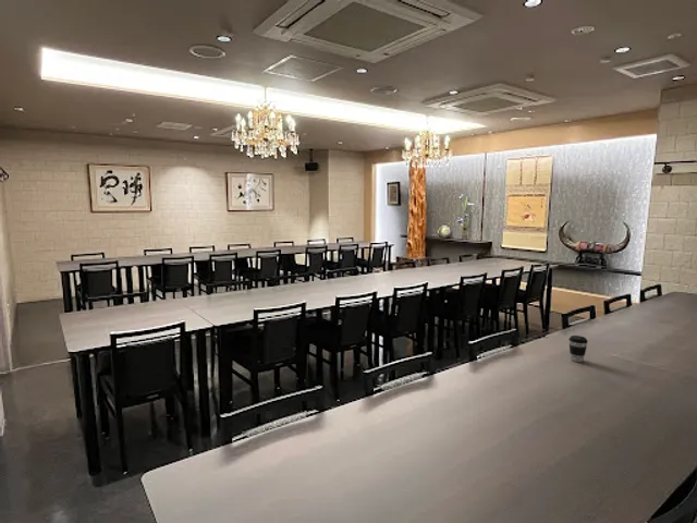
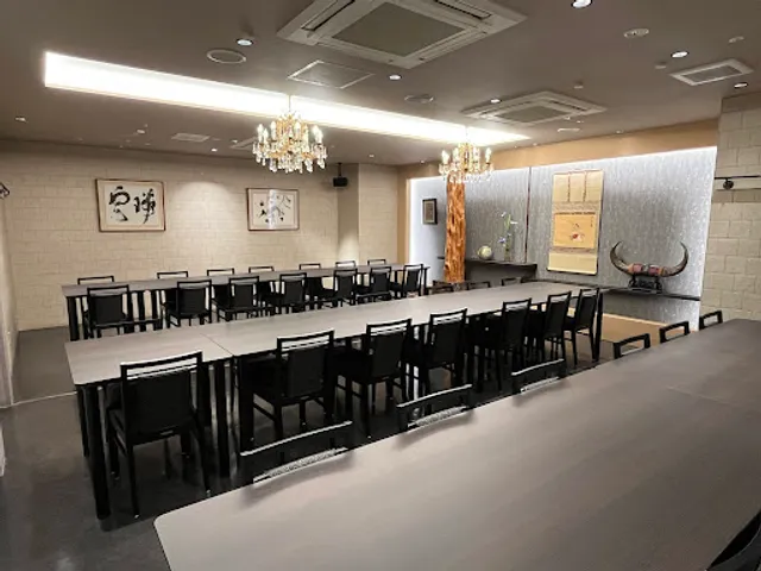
- coffee cup (577, 349)
